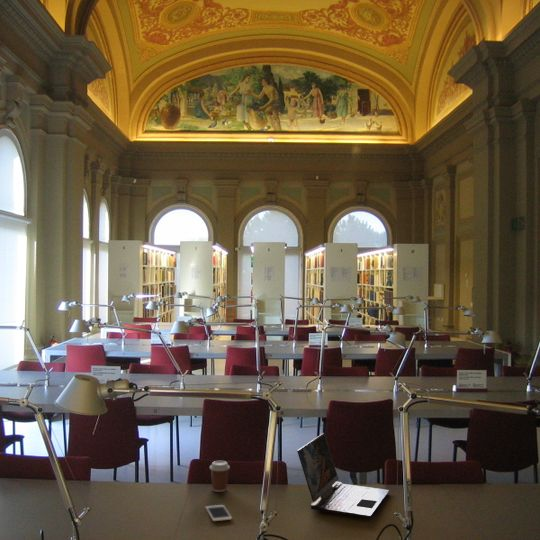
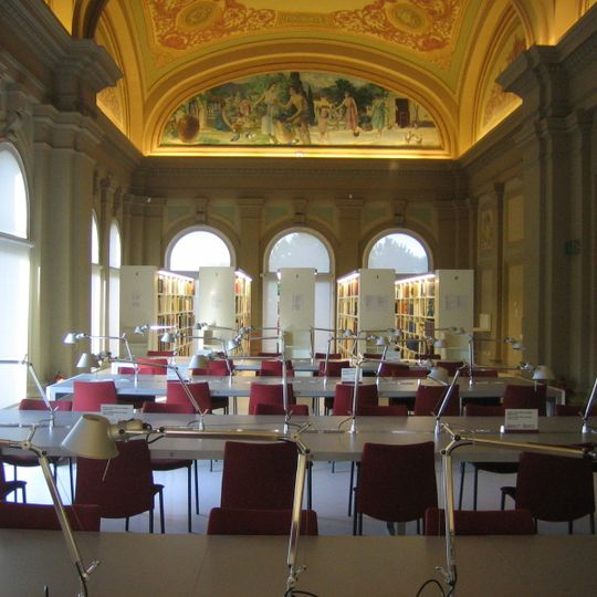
- laptop (337, 475)
- coffee cup (219, 476)
- cell phone (218, 512)
